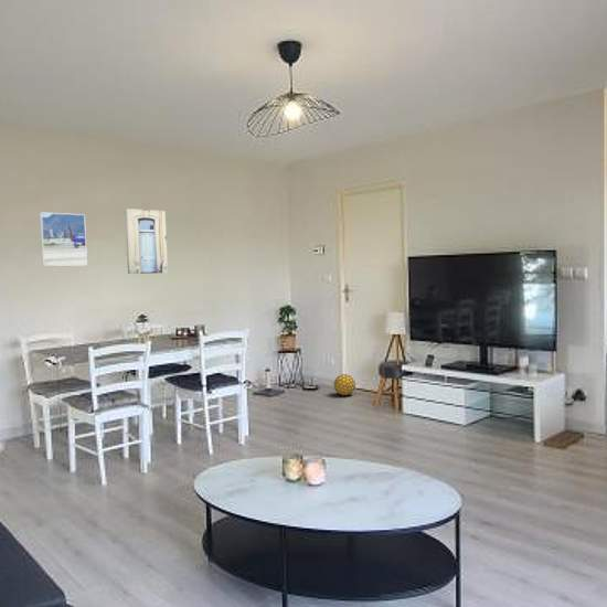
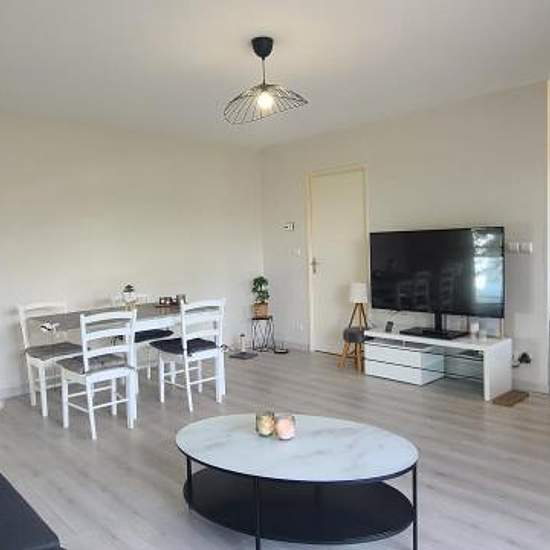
- wall art (147, 242)
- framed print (64, 239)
- decorative ball (344, 384)
